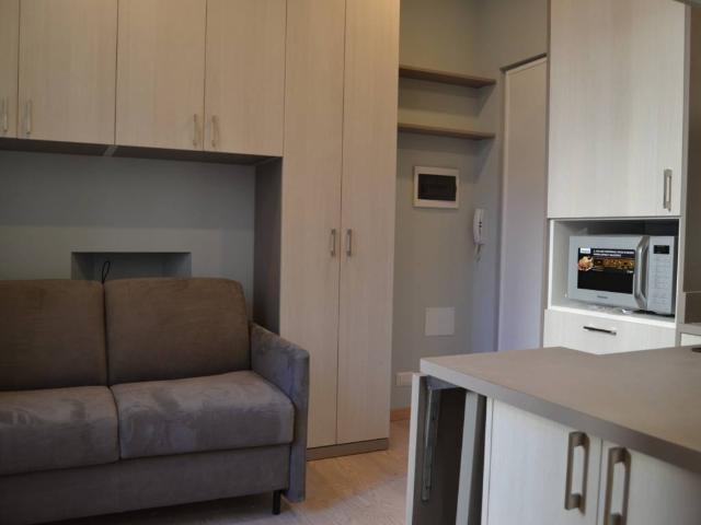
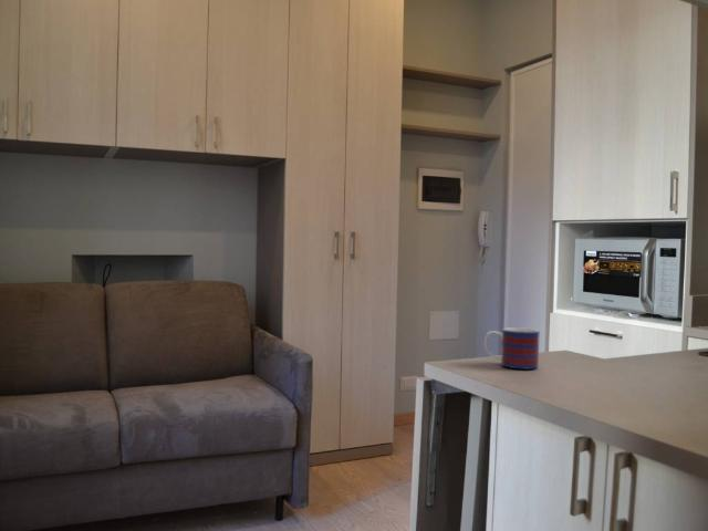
+ mug (511, 347)
